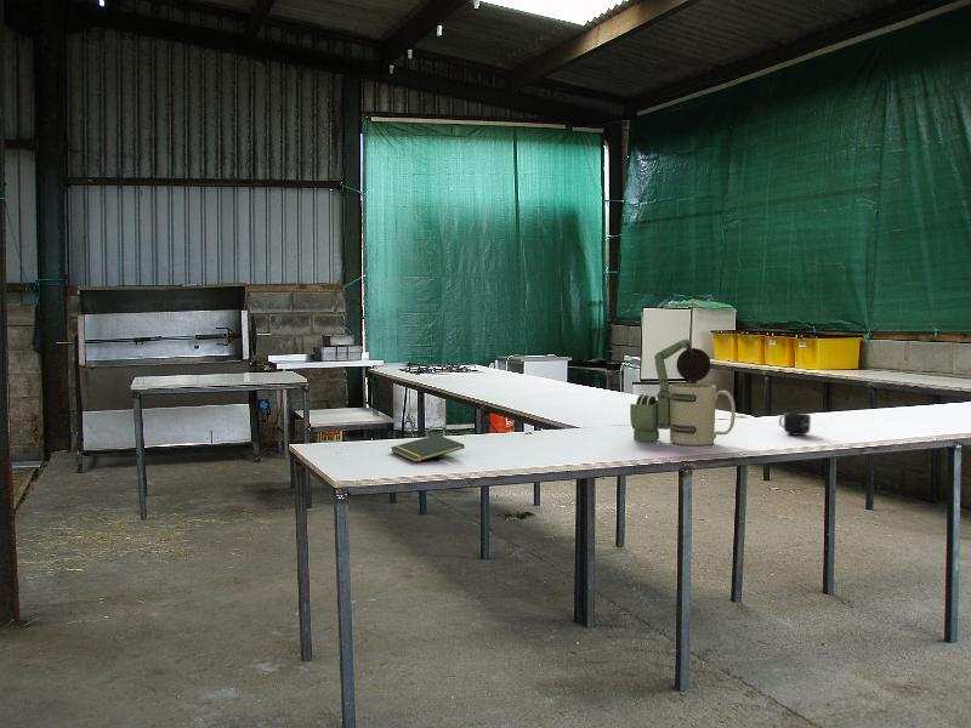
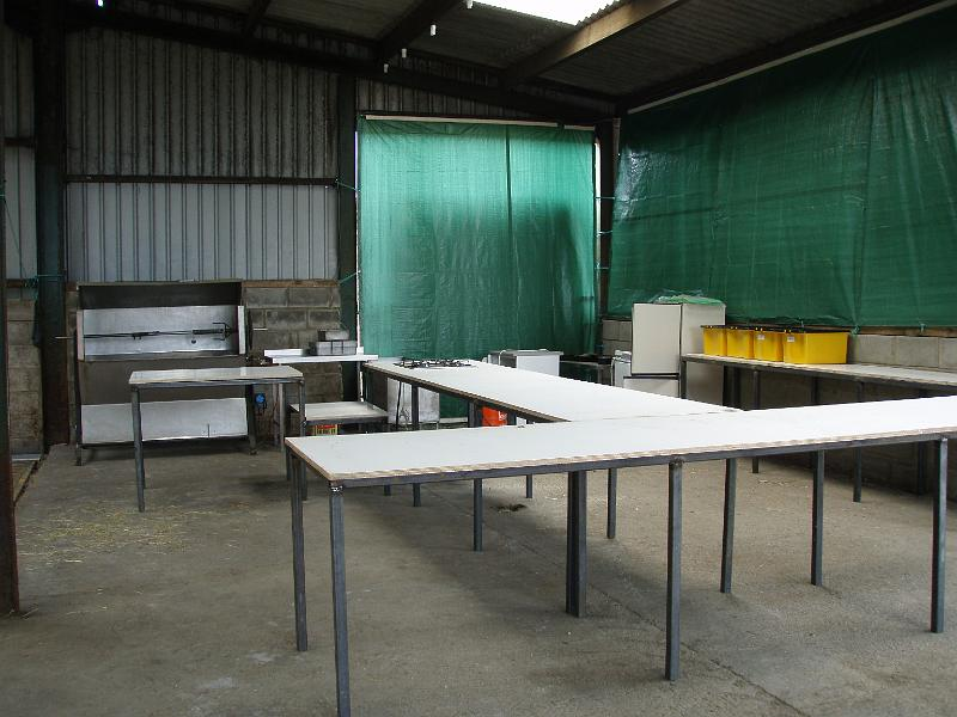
- cocoa (675, 389)
- mug (793, 423)
- notepad (426, 448)
